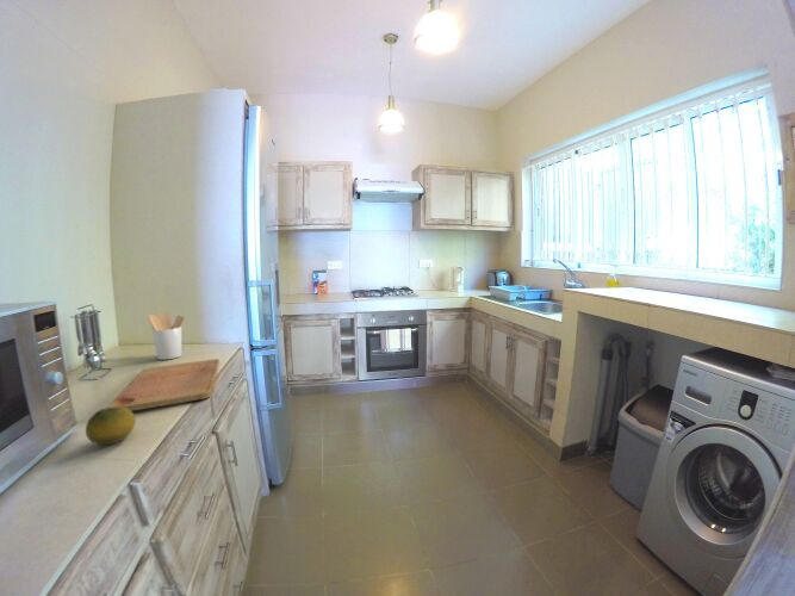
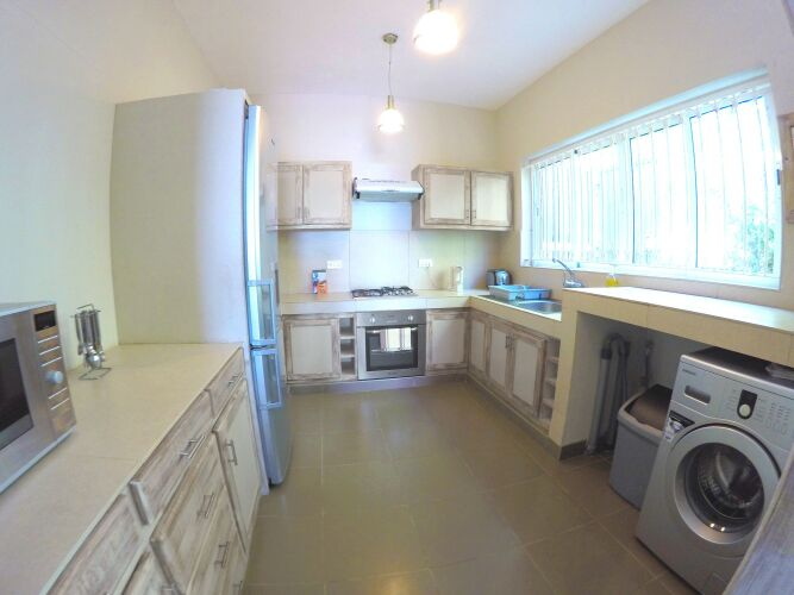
- utensil holder (164, 334)
- cutting board (174, 380)
- fruit (111, 424)
